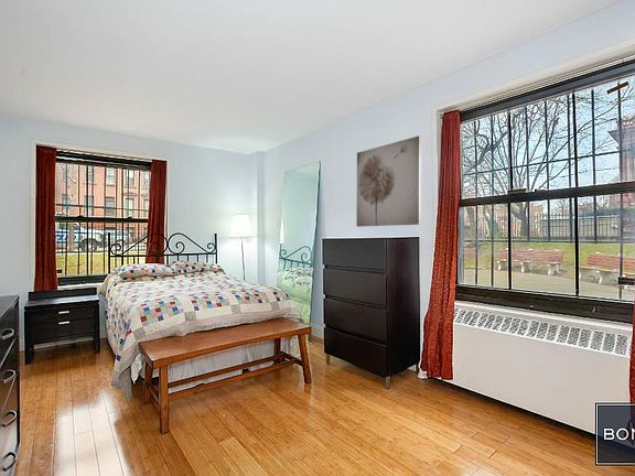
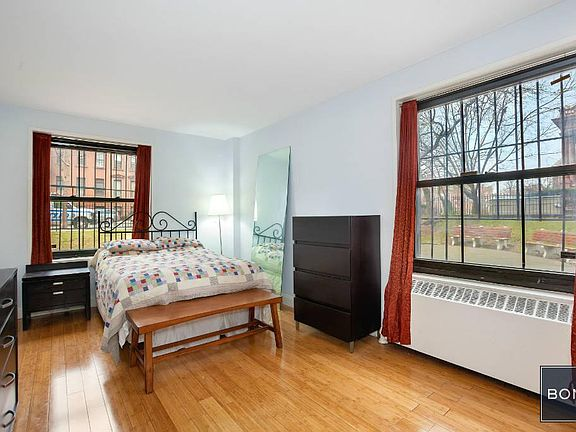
- wall art (386, 185)
